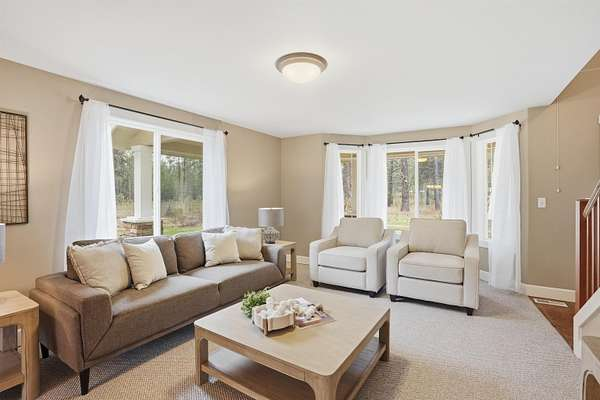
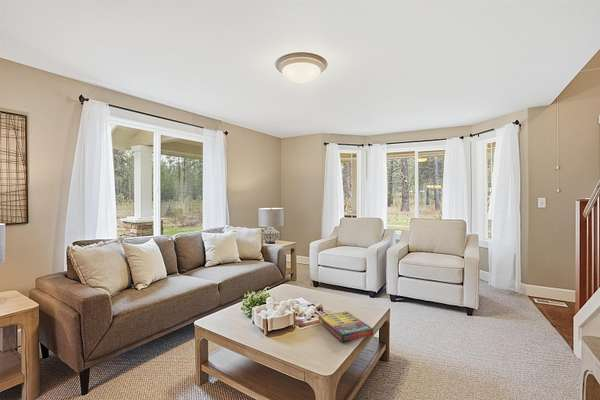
+ game compilation box (344, 325)
